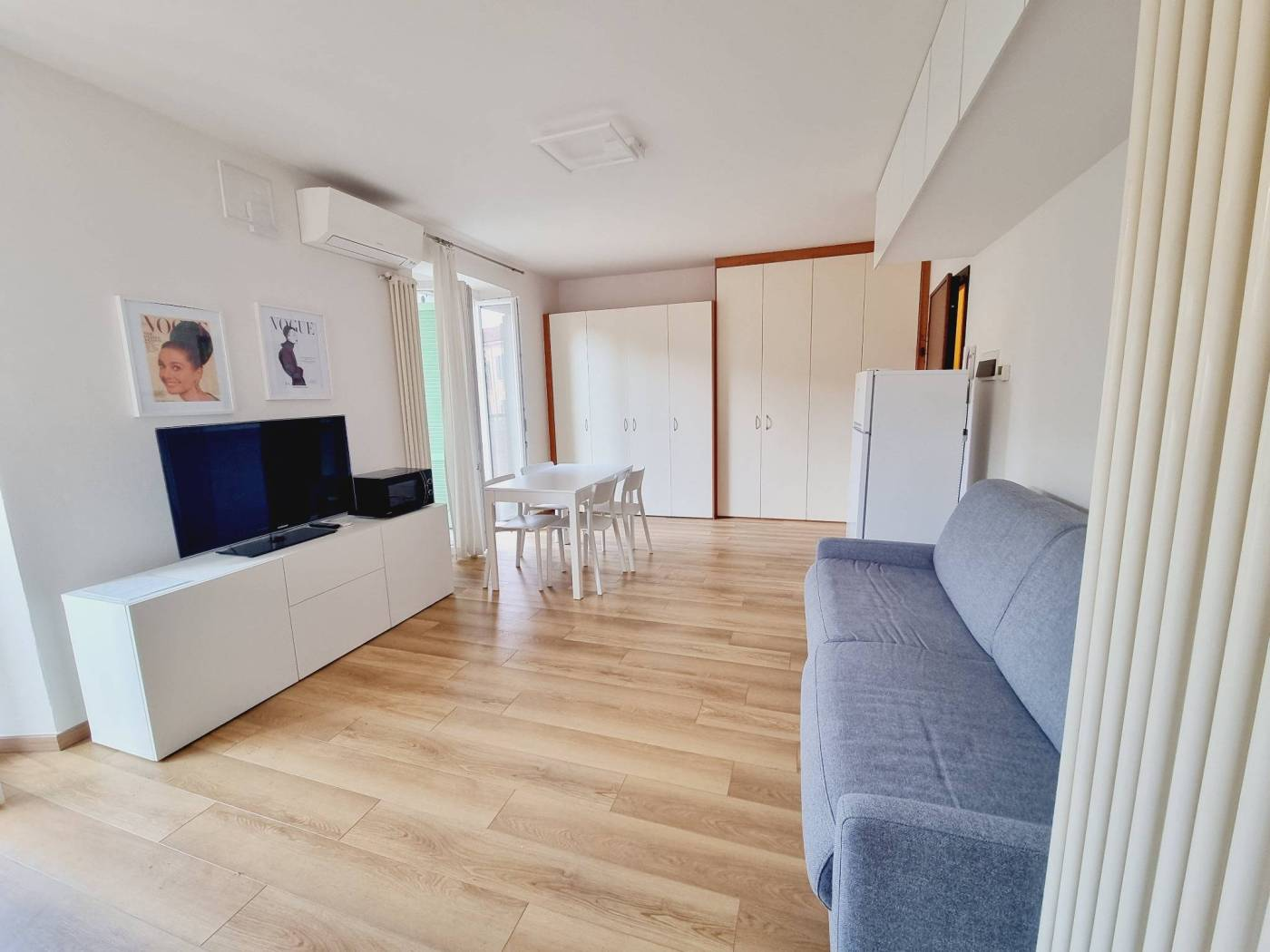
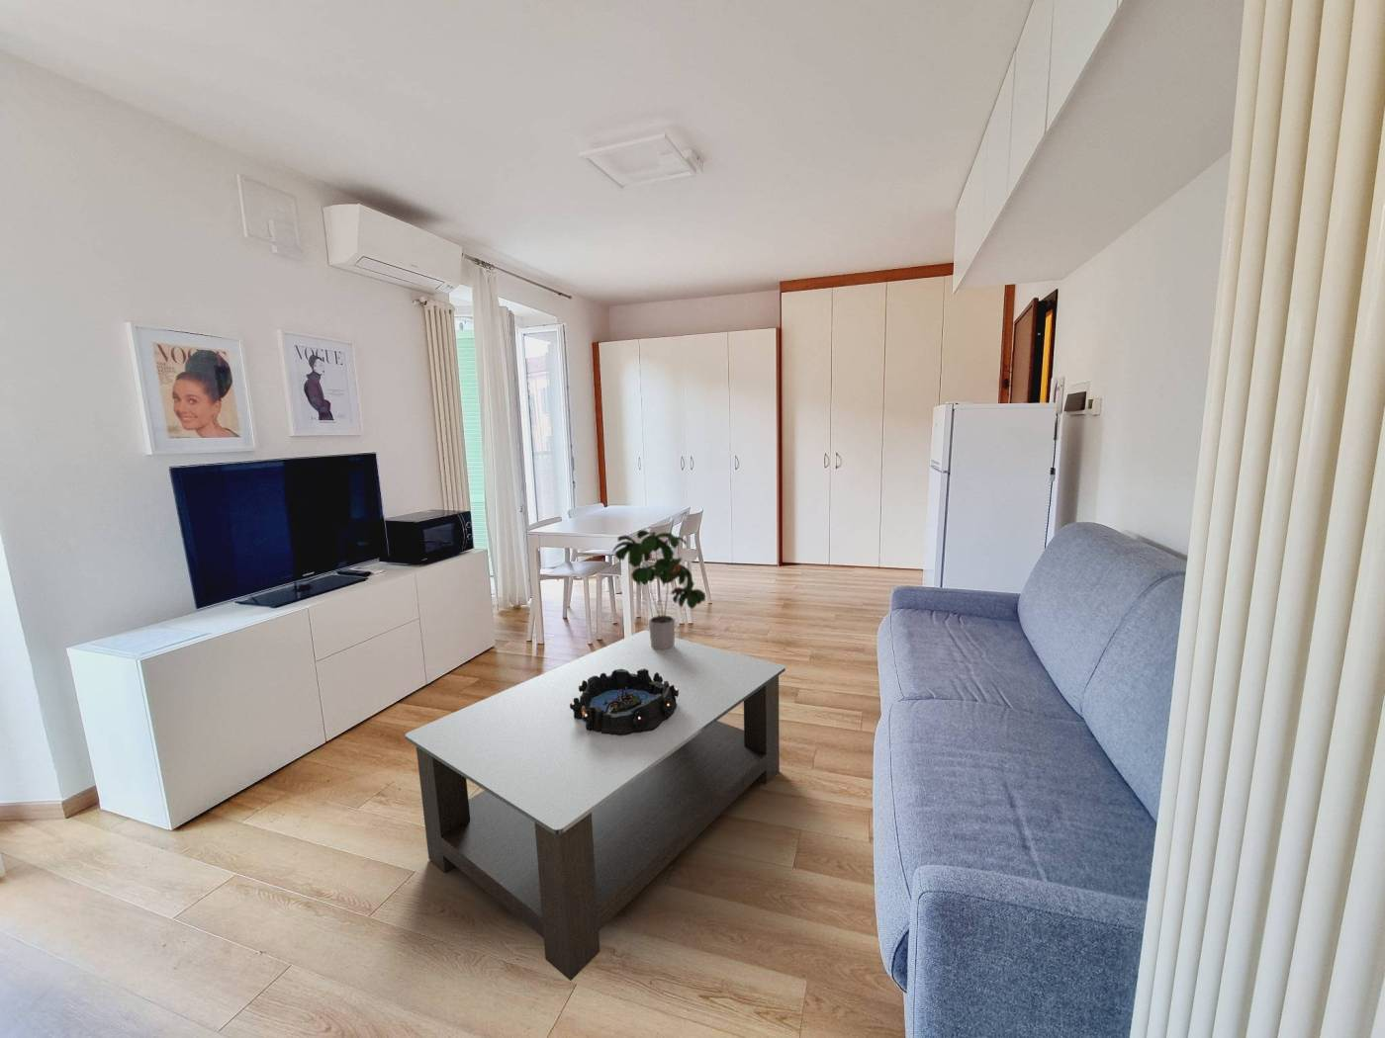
+ coffee table (618, 755)
+ potted plant (659, 590)
+ decorative bowl (624, 696)
